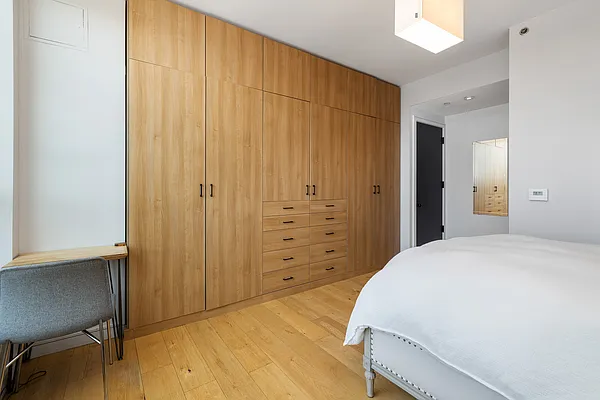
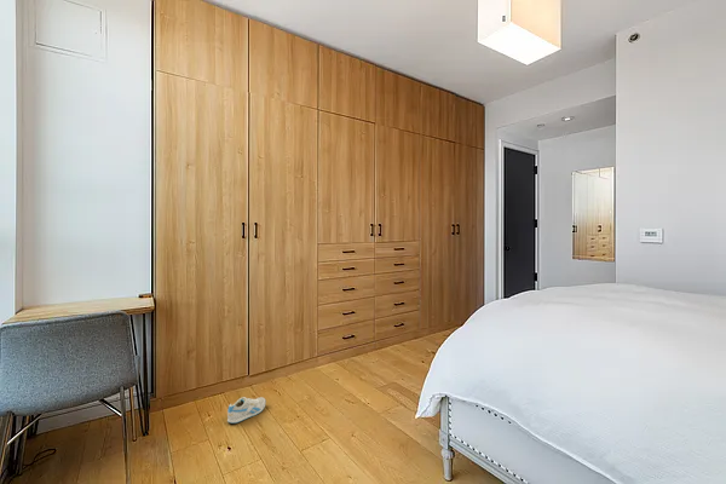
+ sneaker (247, 405)
